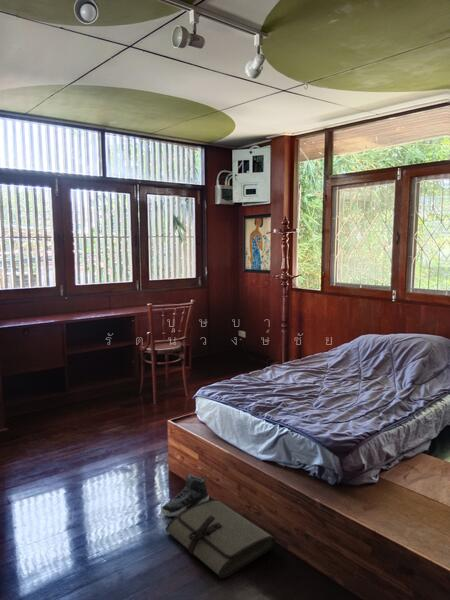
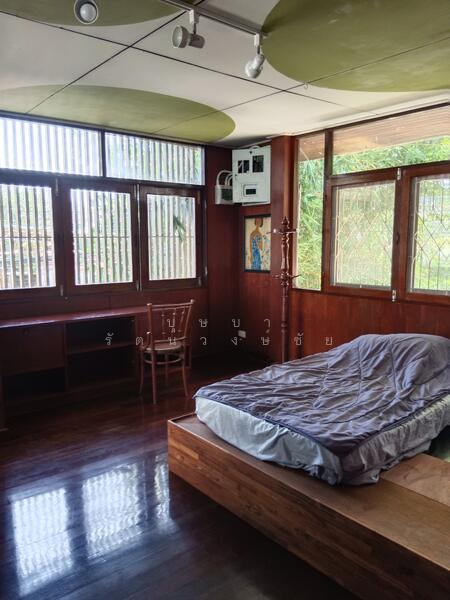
- sneaker (184, 493)
- tool roll (218, 527)
